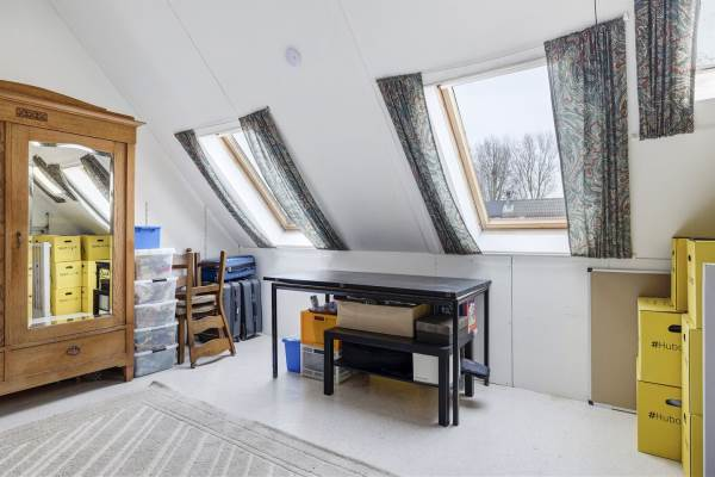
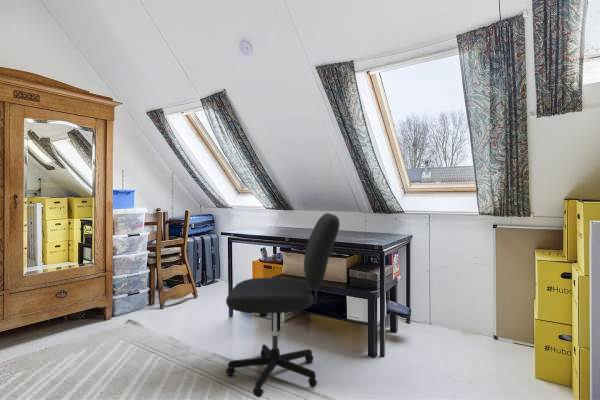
+ office chair (280, 293)
